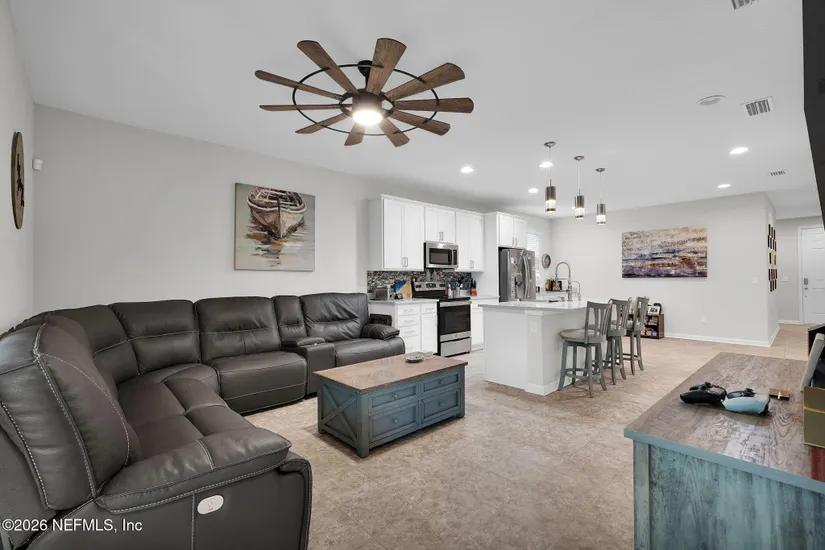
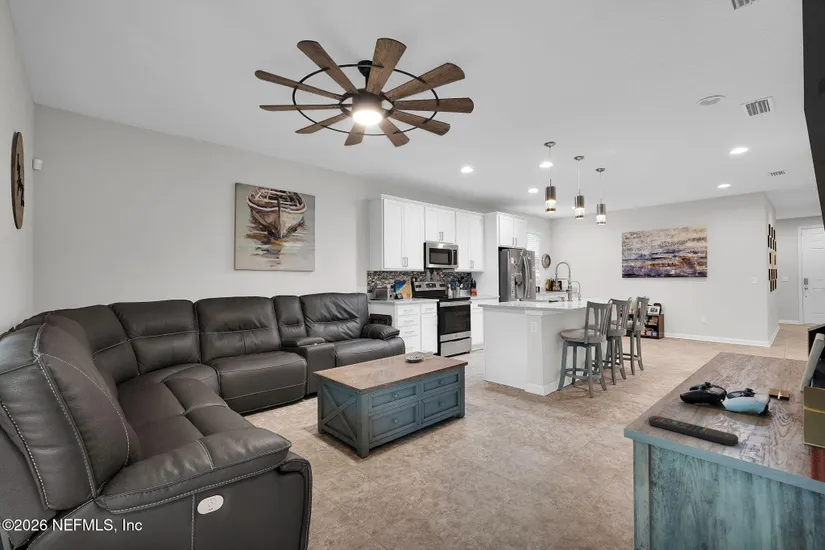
+ remote control (690, 429)
